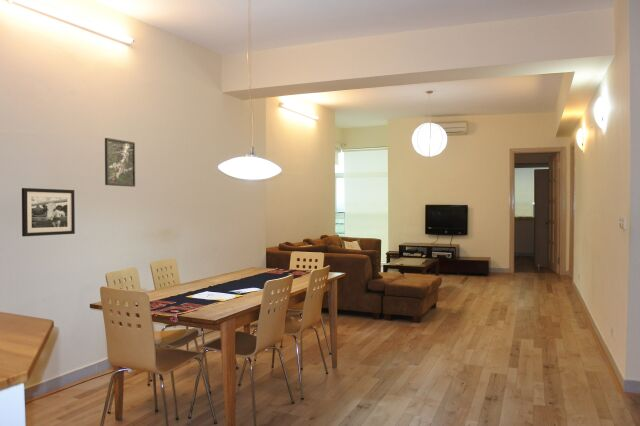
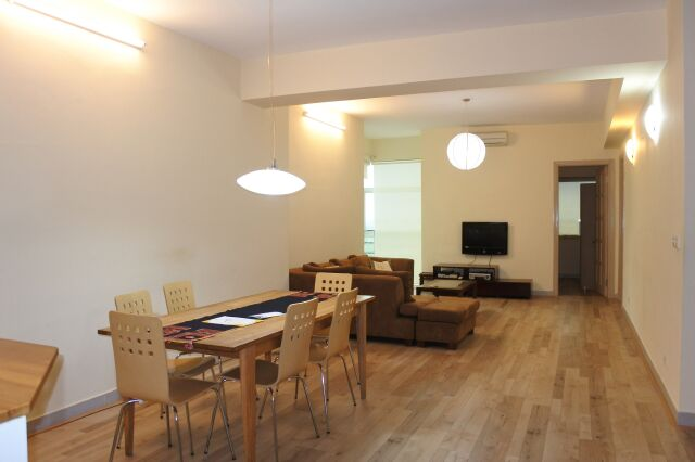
- picture frame (49, 212)
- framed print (120, 163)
